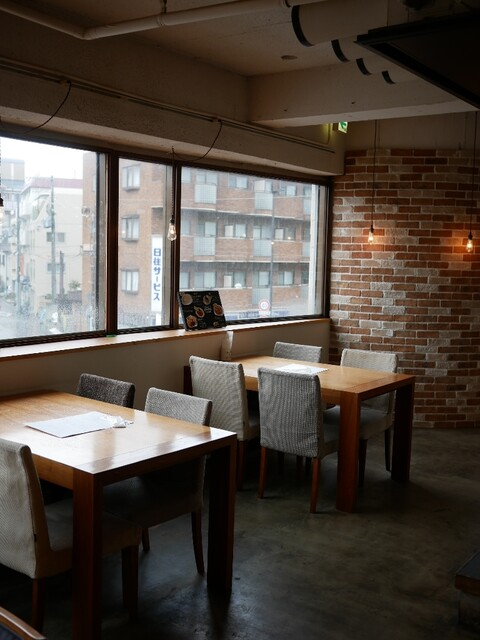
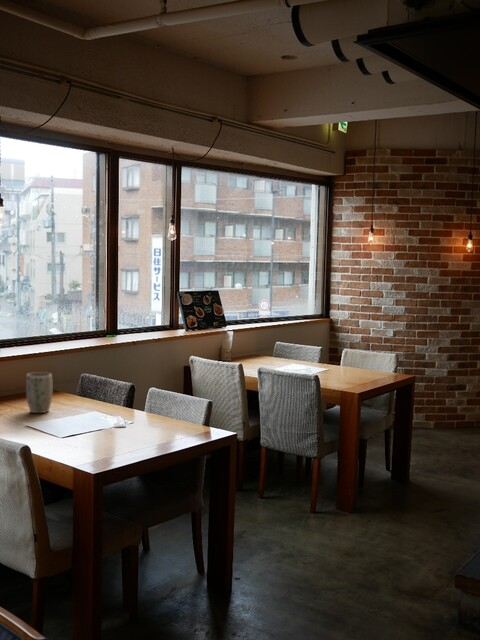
+ plant pot (39, 392)
